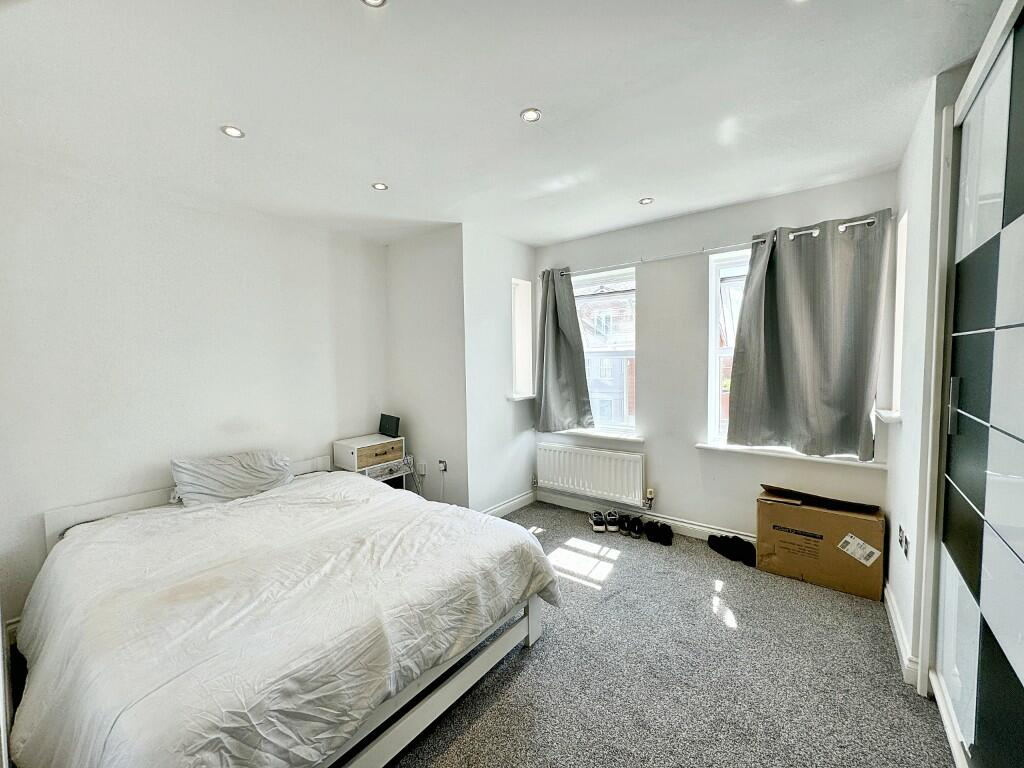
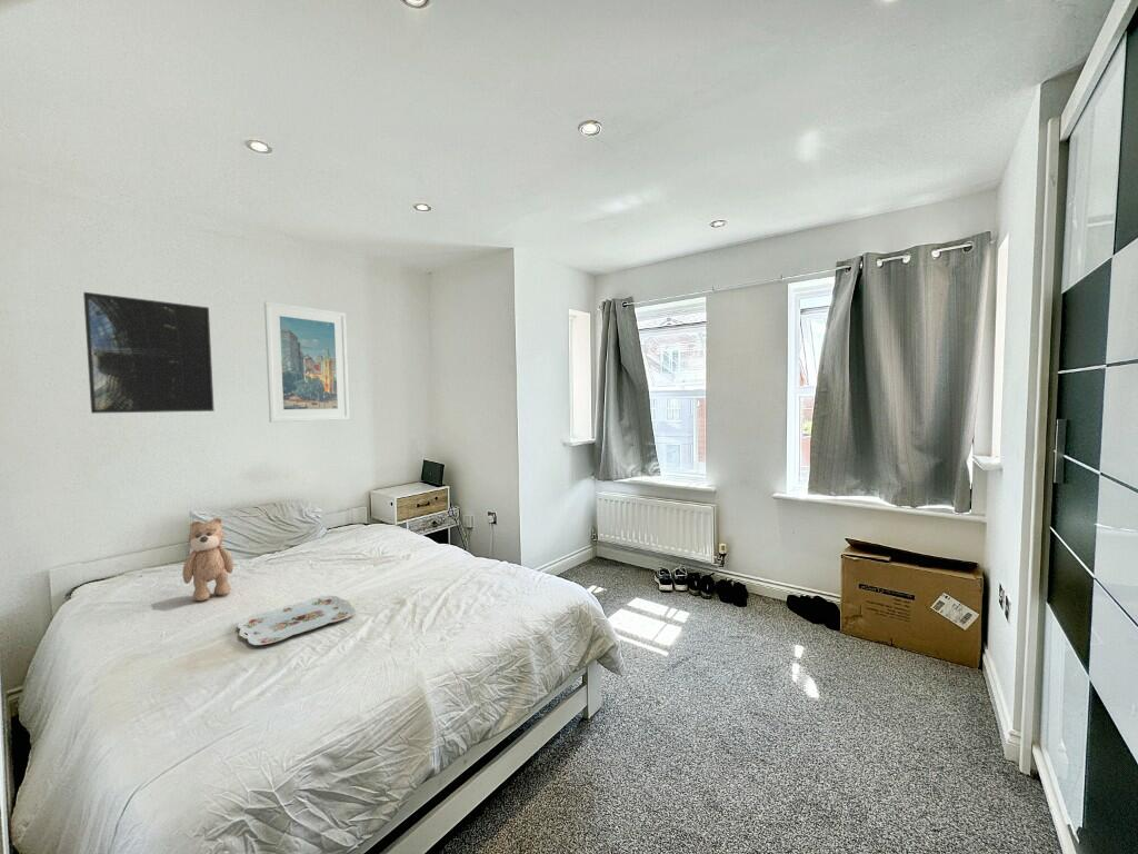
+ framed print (309, 364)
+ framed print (153, 356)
+ teddy bear (207, 558)
+ serving tray (298, 618)
